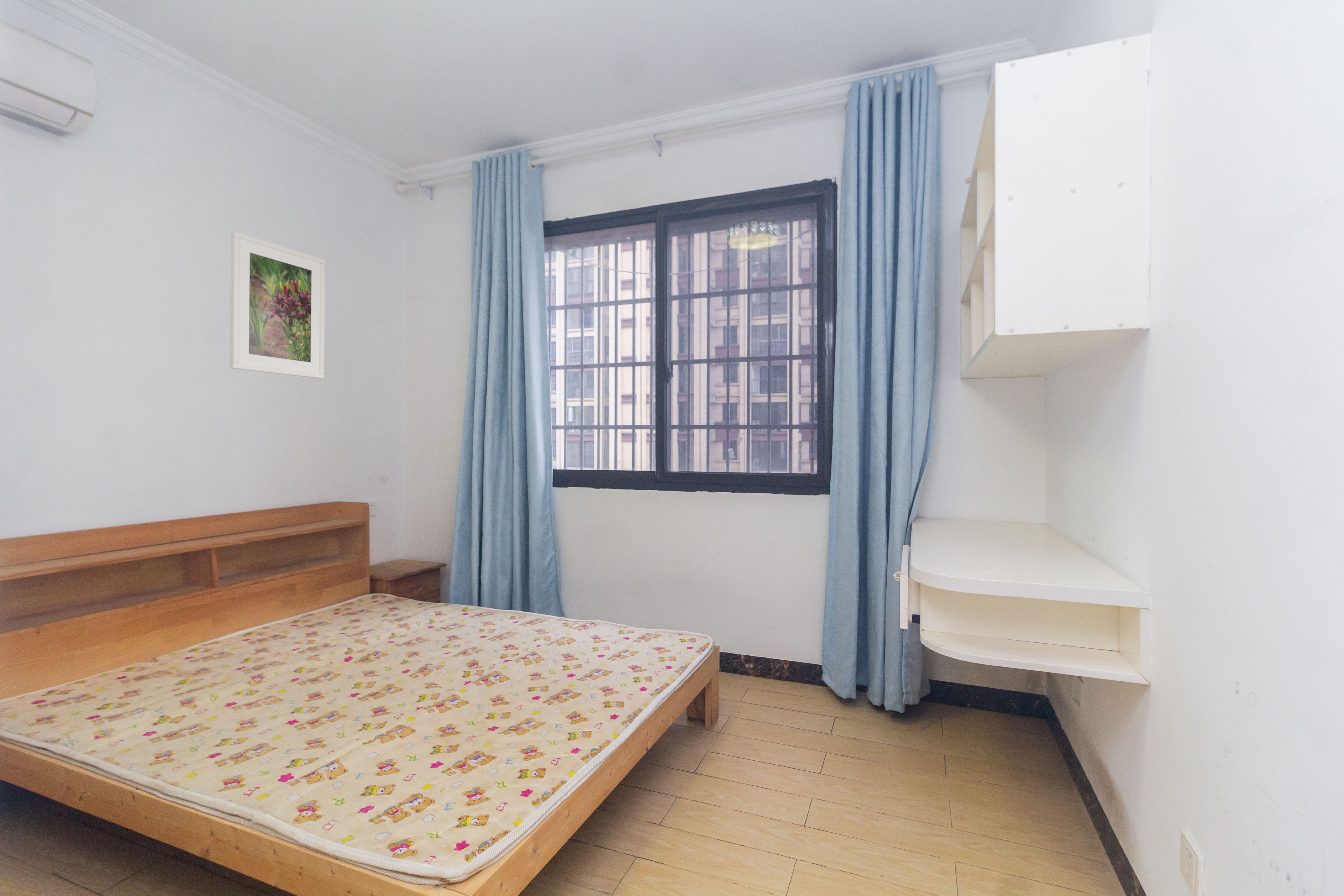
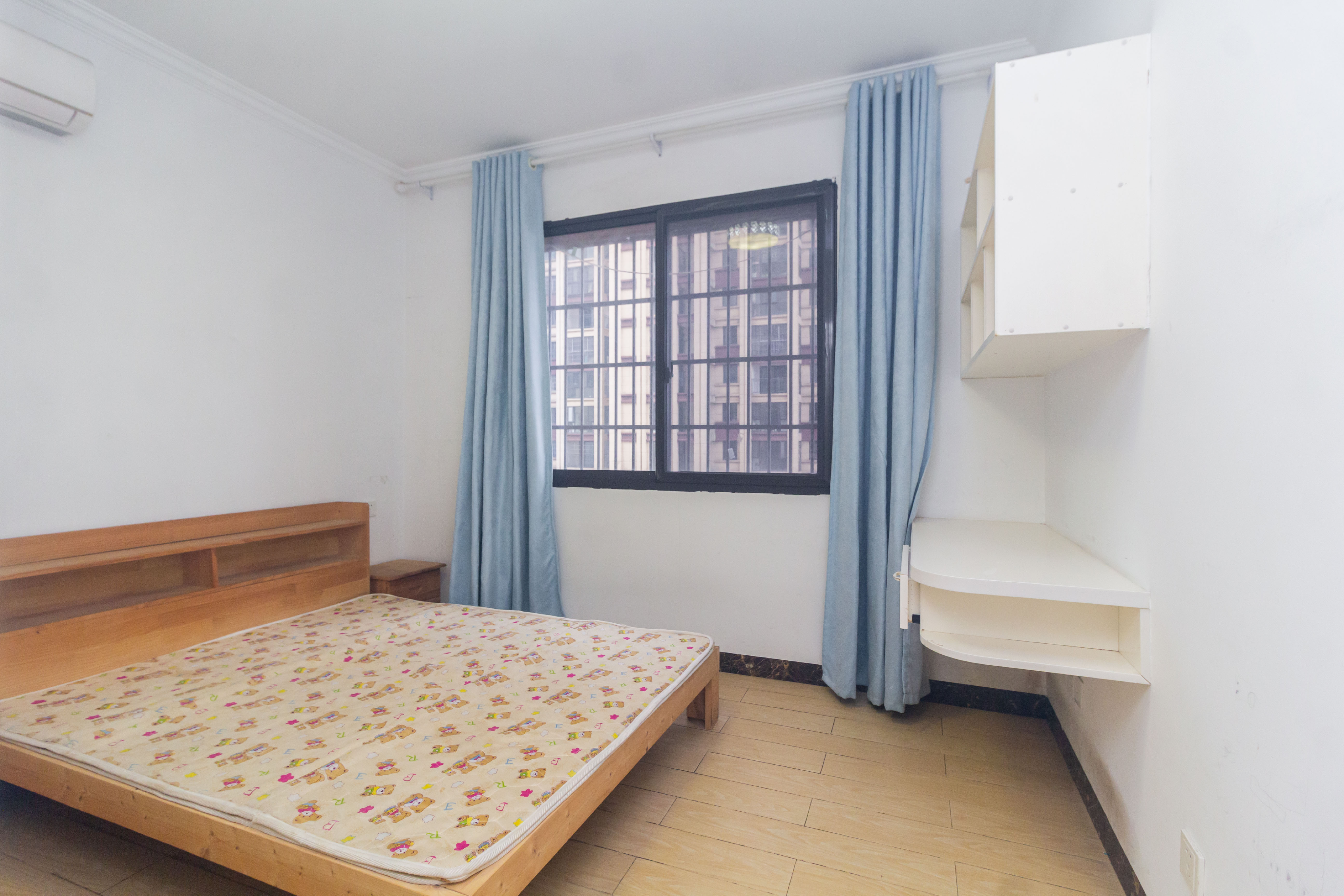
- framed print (281, 310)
